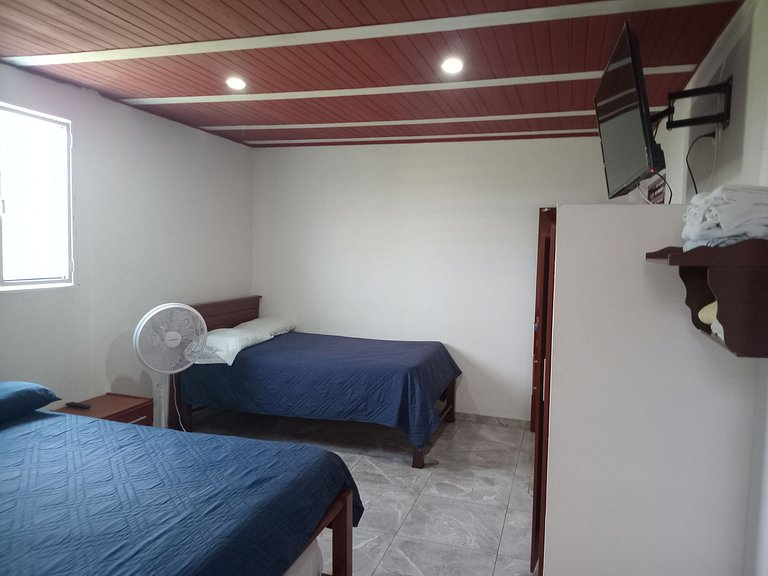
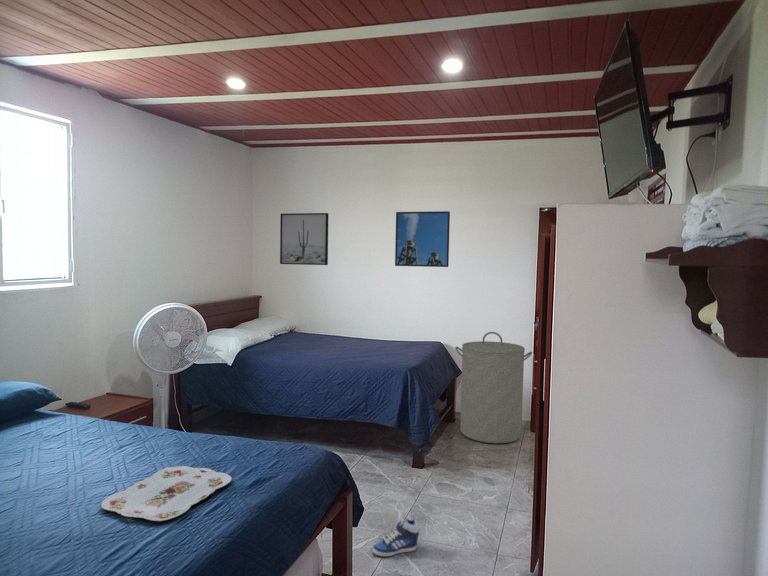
+ wall art (303, 239)
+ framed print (421, 239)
+ laundry hamper (492, 382)
+ serving tray (170, 491)
+ sneaker (395, 533)
